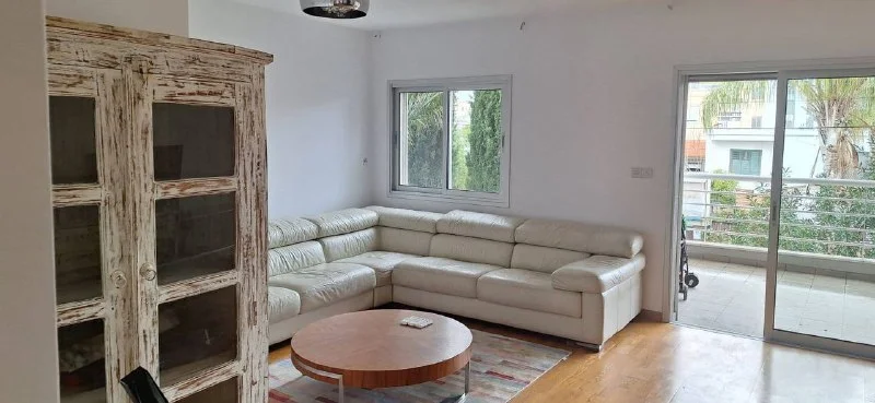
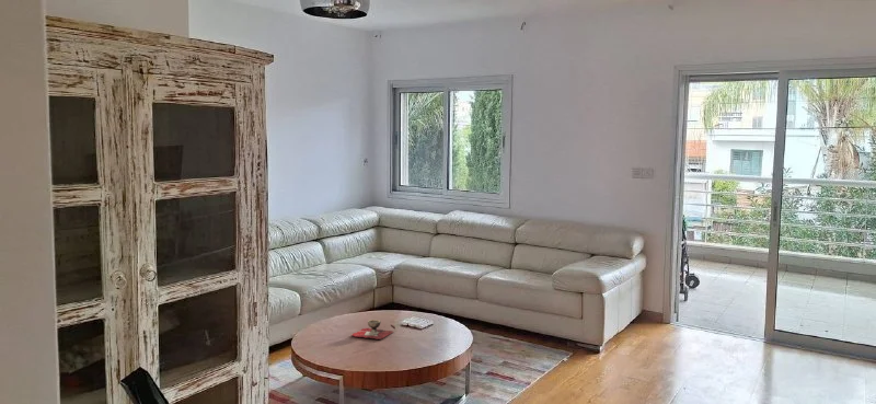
+ decorative bowl (372, 327)
